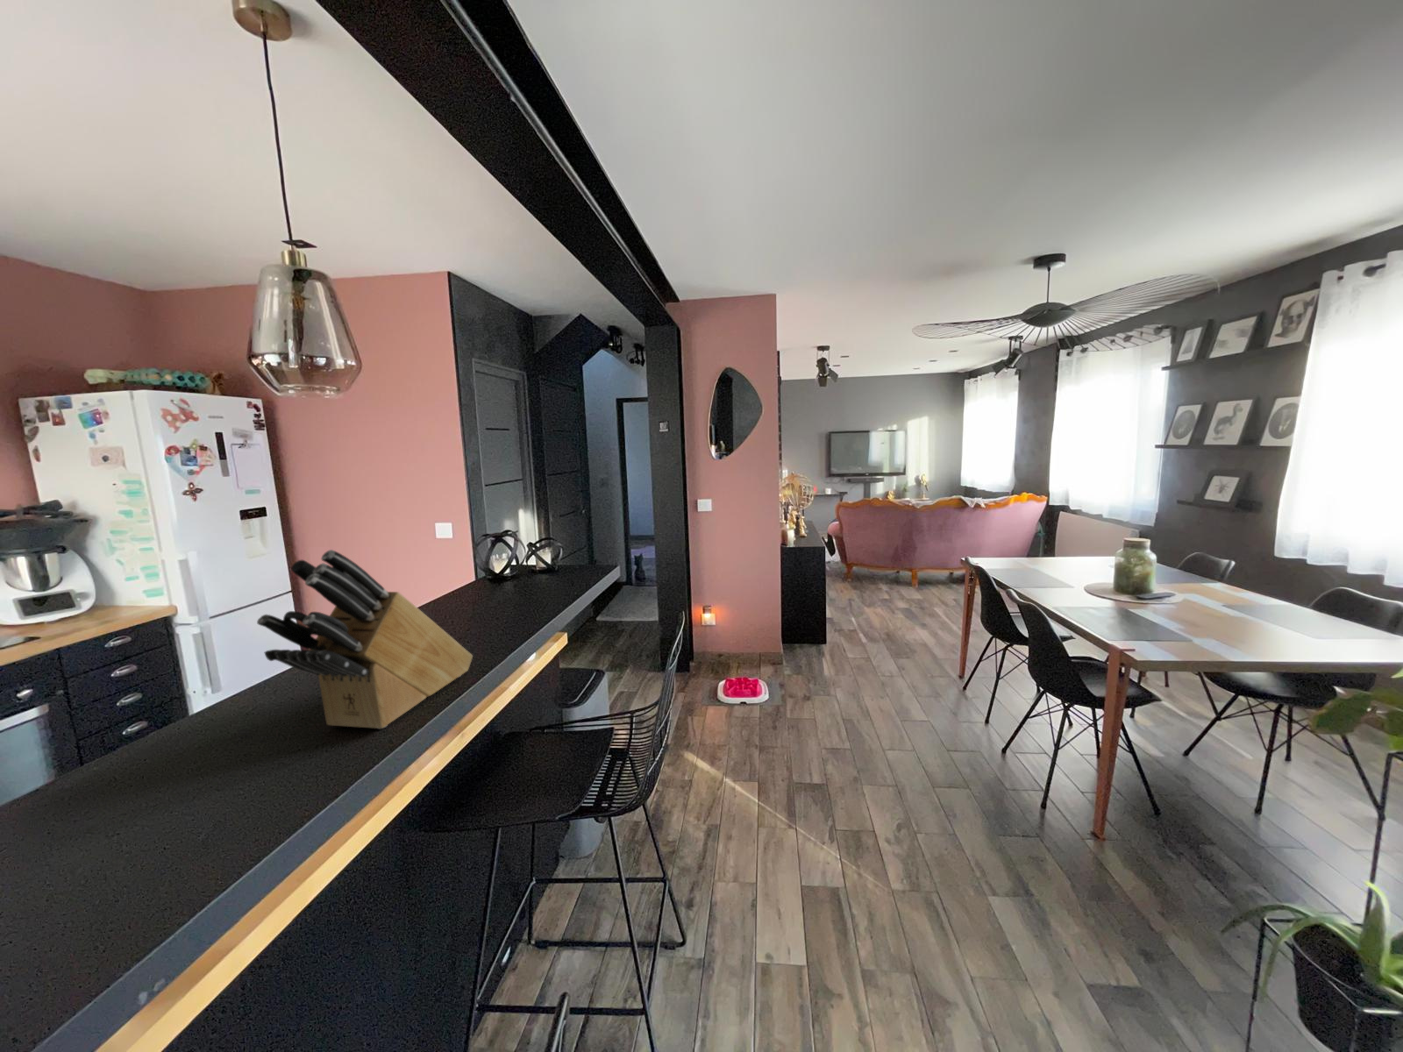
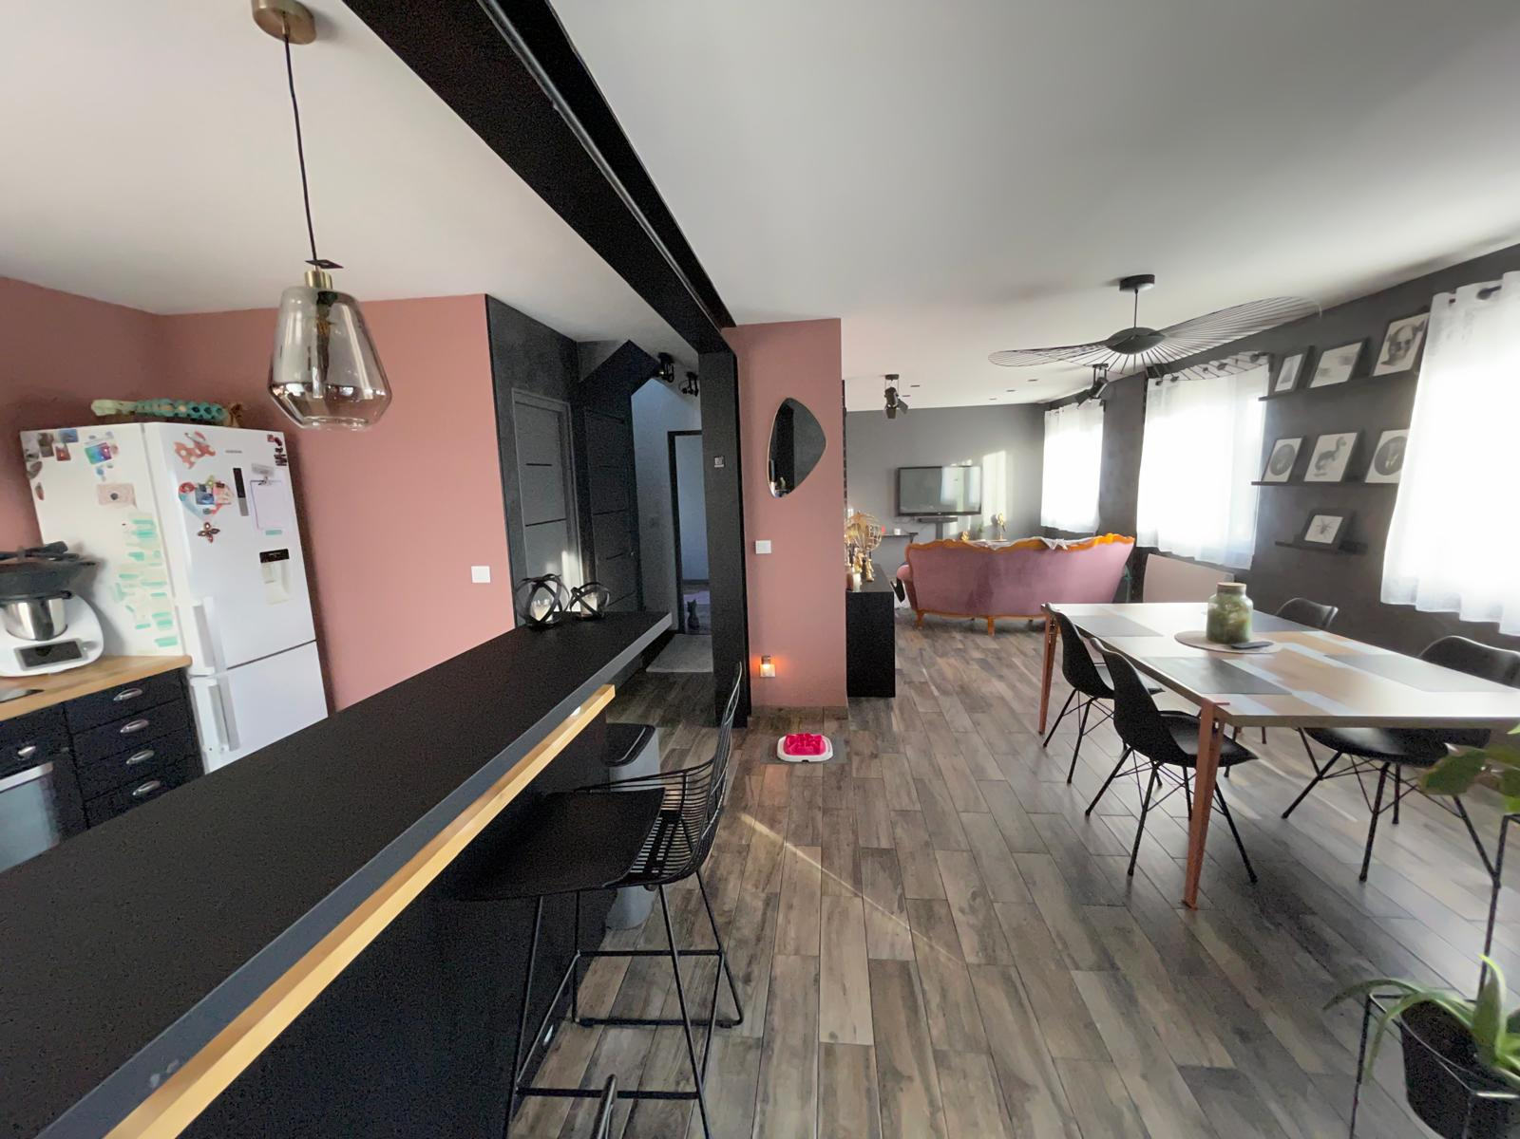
- knife block (380, 624)
